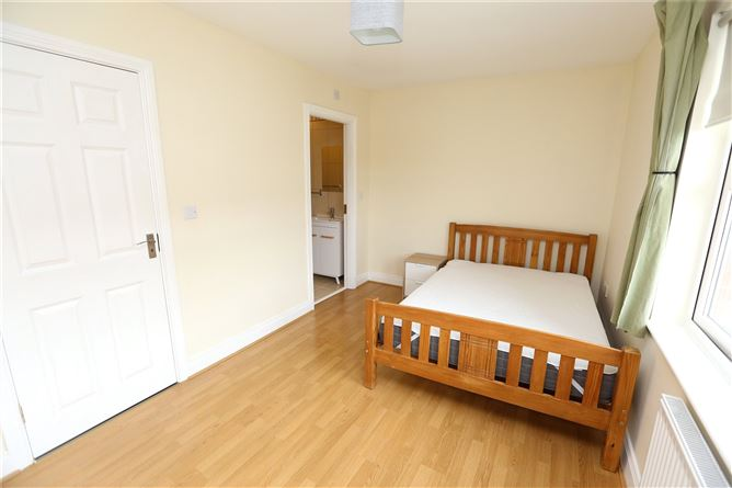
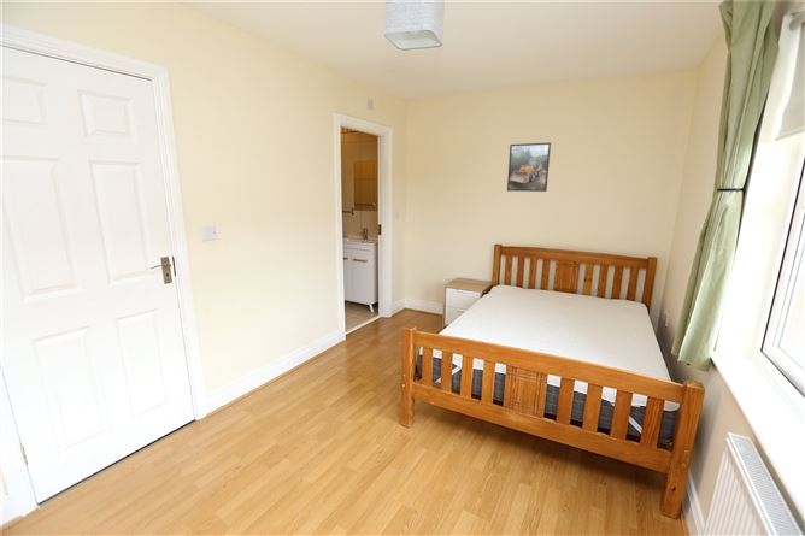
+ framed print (528, 167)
